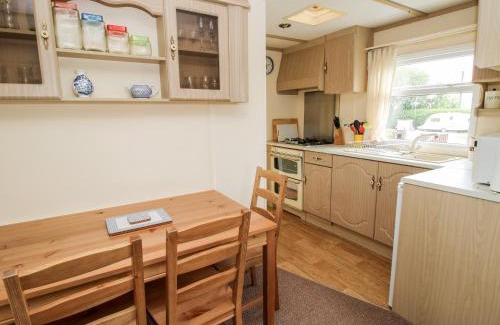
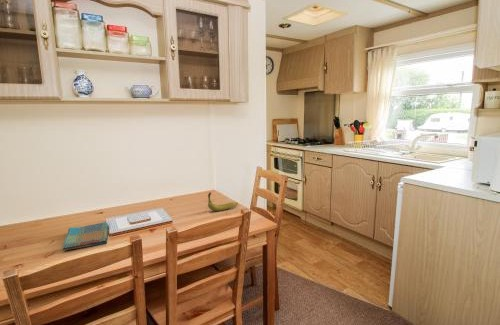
+ dish towel (87, 234)
+ banana (224, 204)
